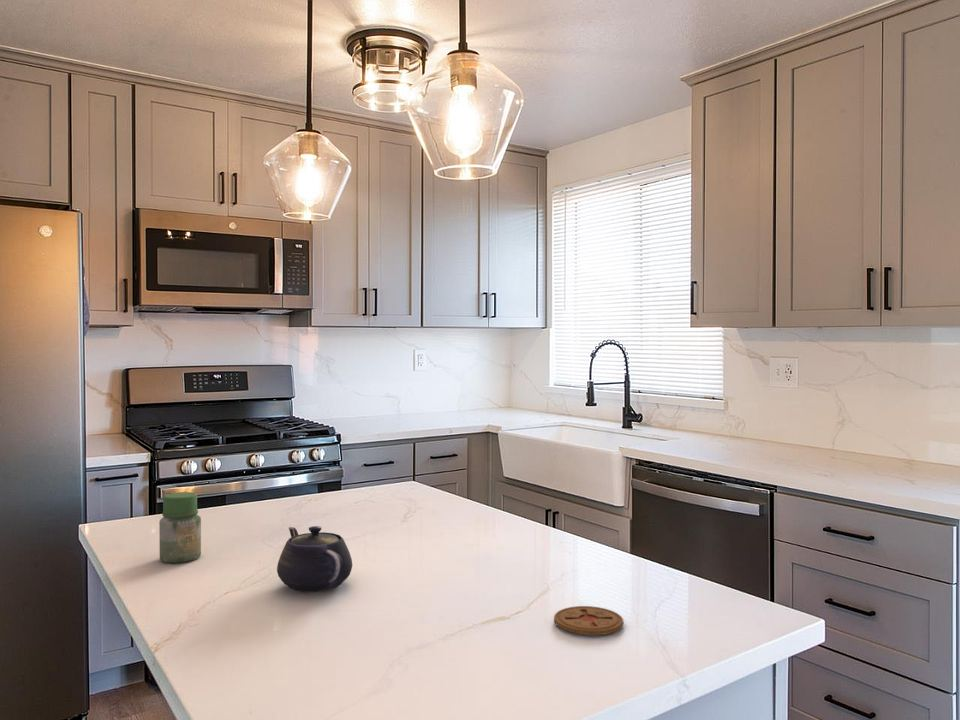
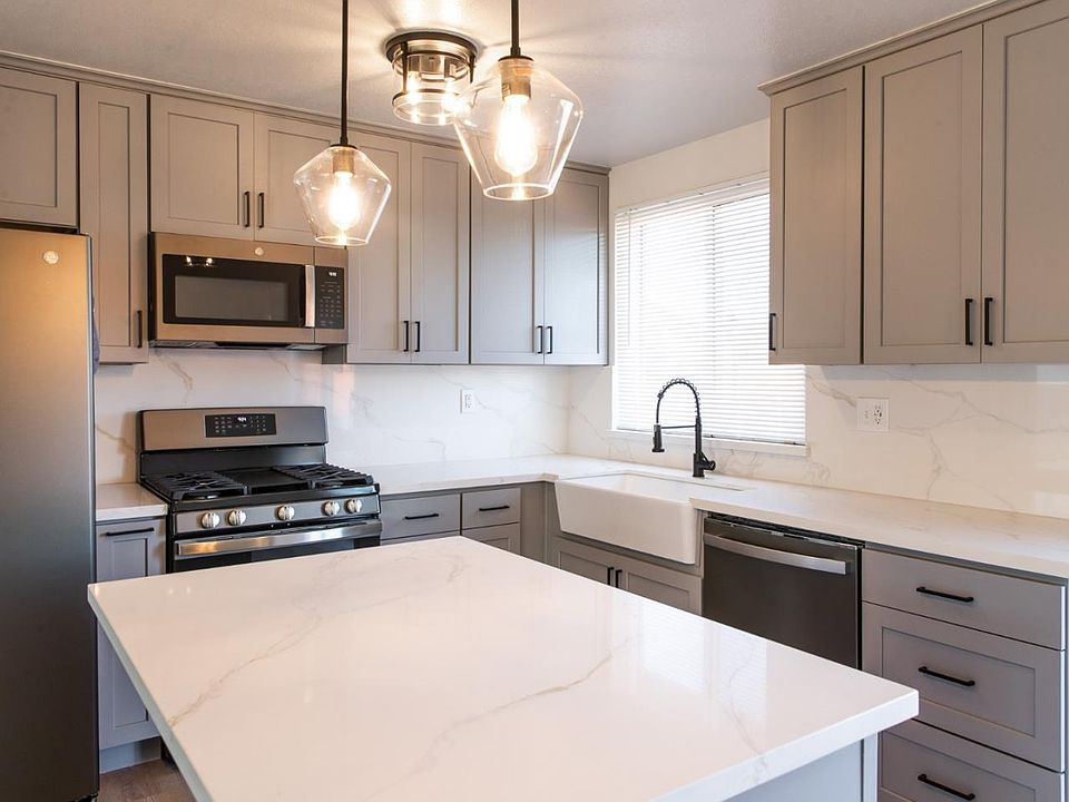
- teapot (313, 554)
- coaster (588, 619)
- jar (180, 526)
